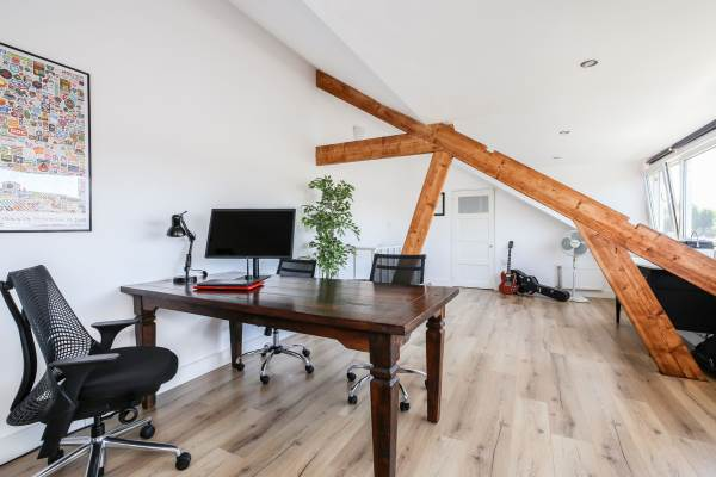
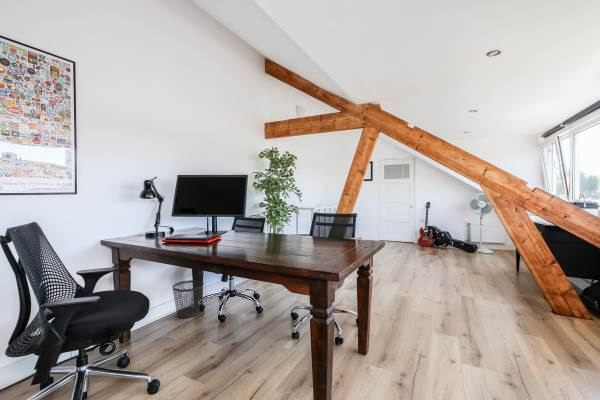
+ wastebasket (188, 299)
